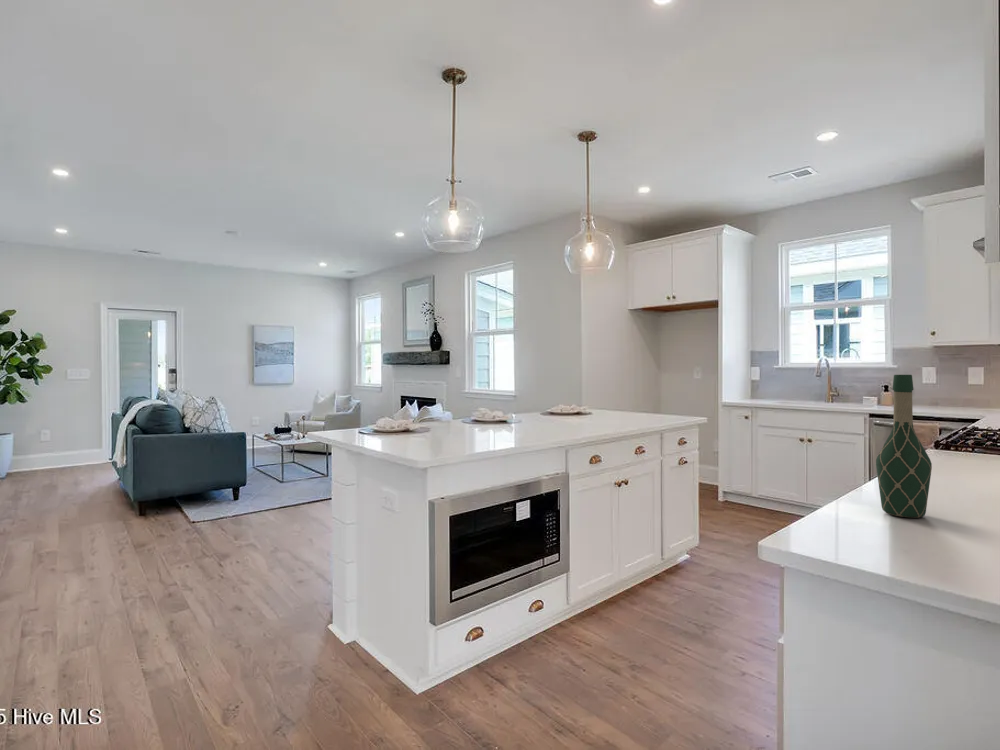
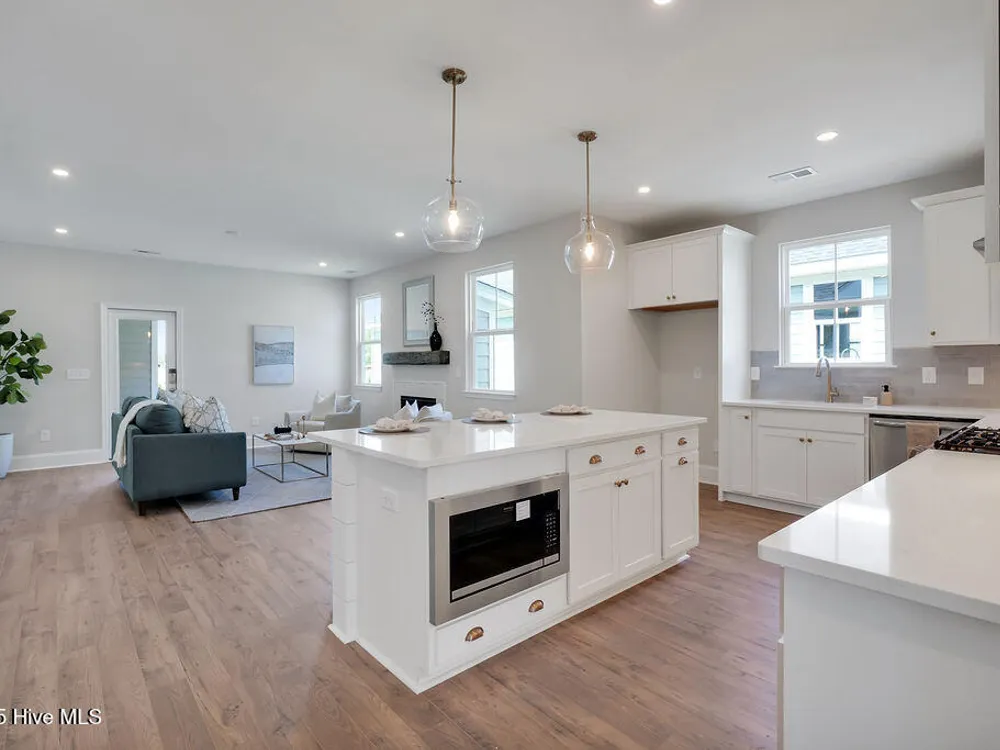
- wine bottle (903, 444)
